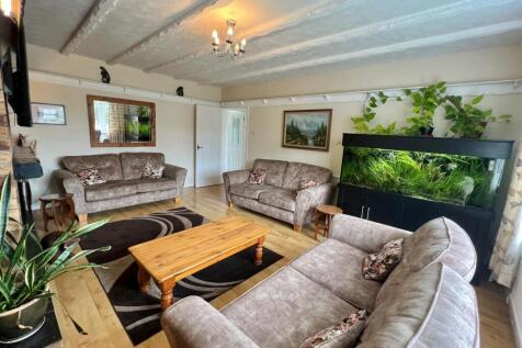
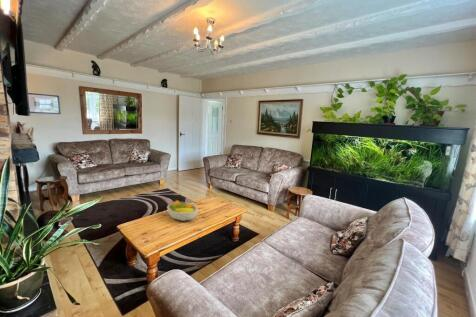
+ fruit bowl (182, 209)
